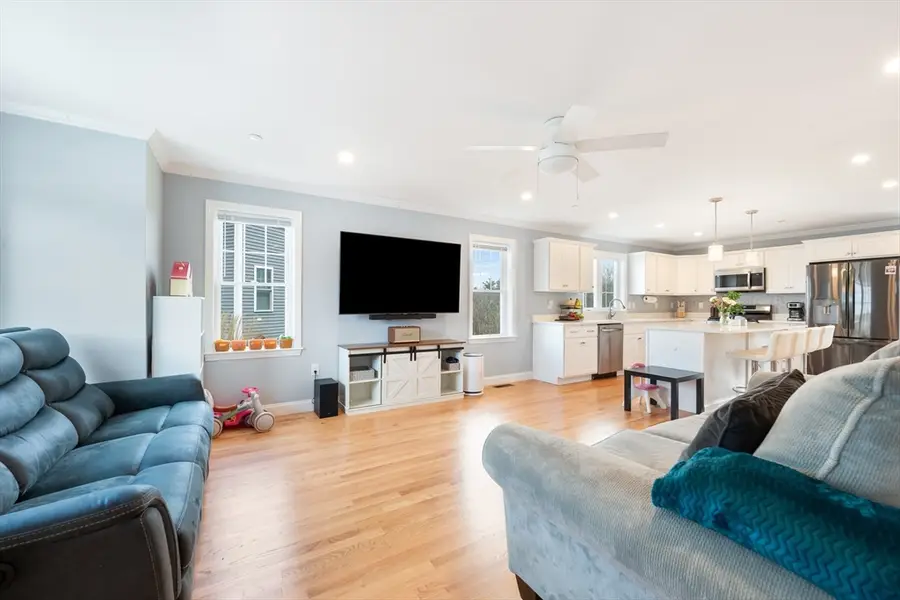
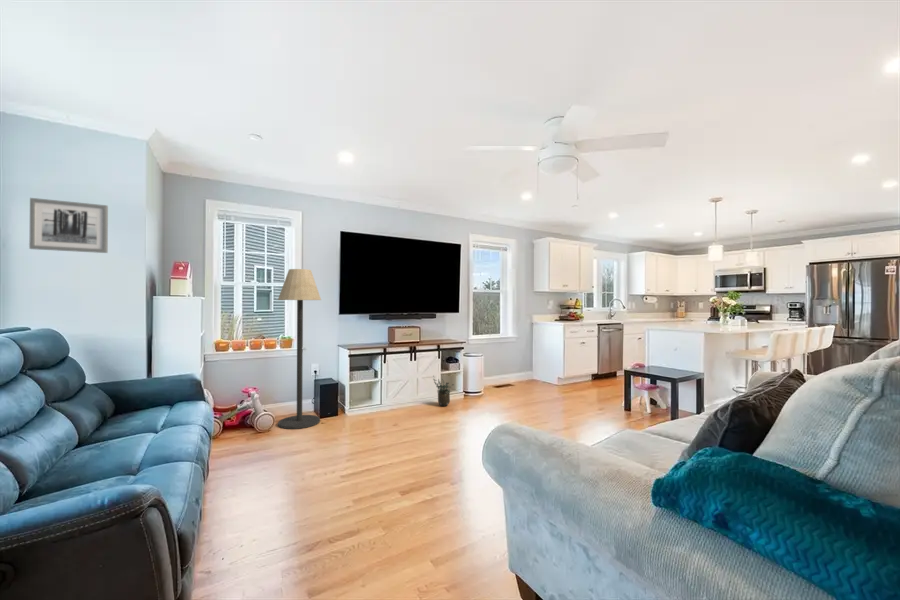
+ floor lamp (299, 346)
+ potted plant (442, 390)
+ wall art (70, 226)
